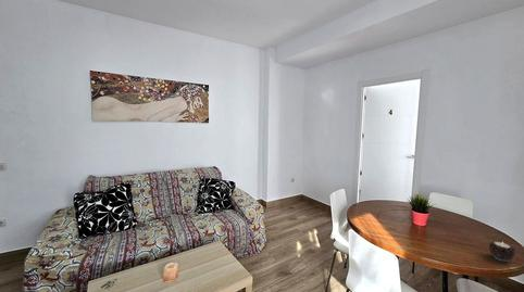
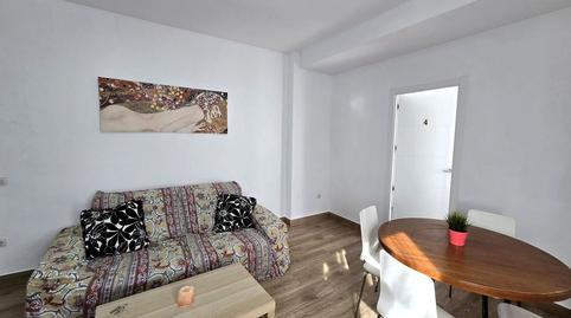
- candle (501, 250)
